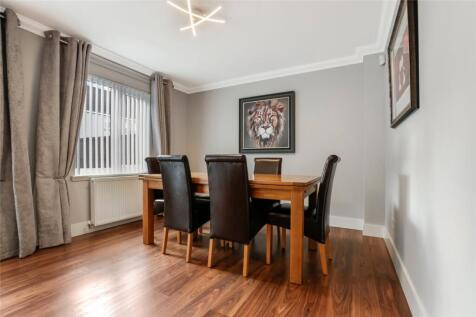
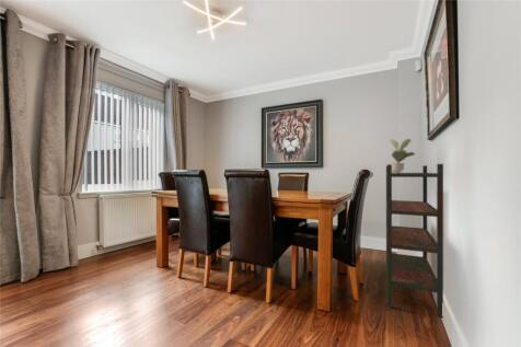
+ potted plant (402, 154)
+ bookshelf (408, 228)
